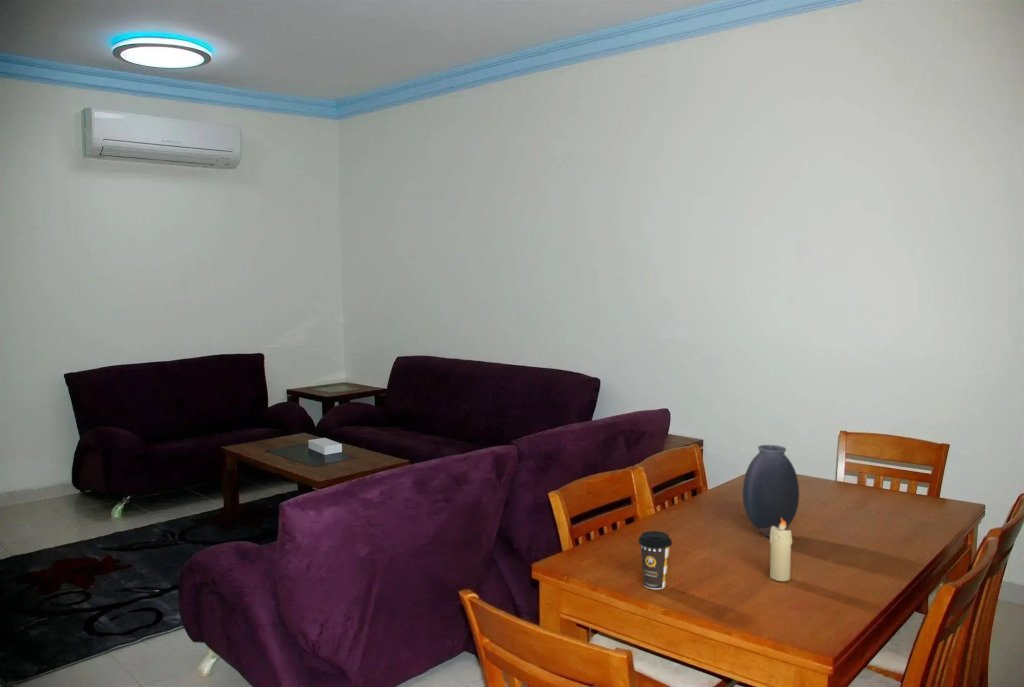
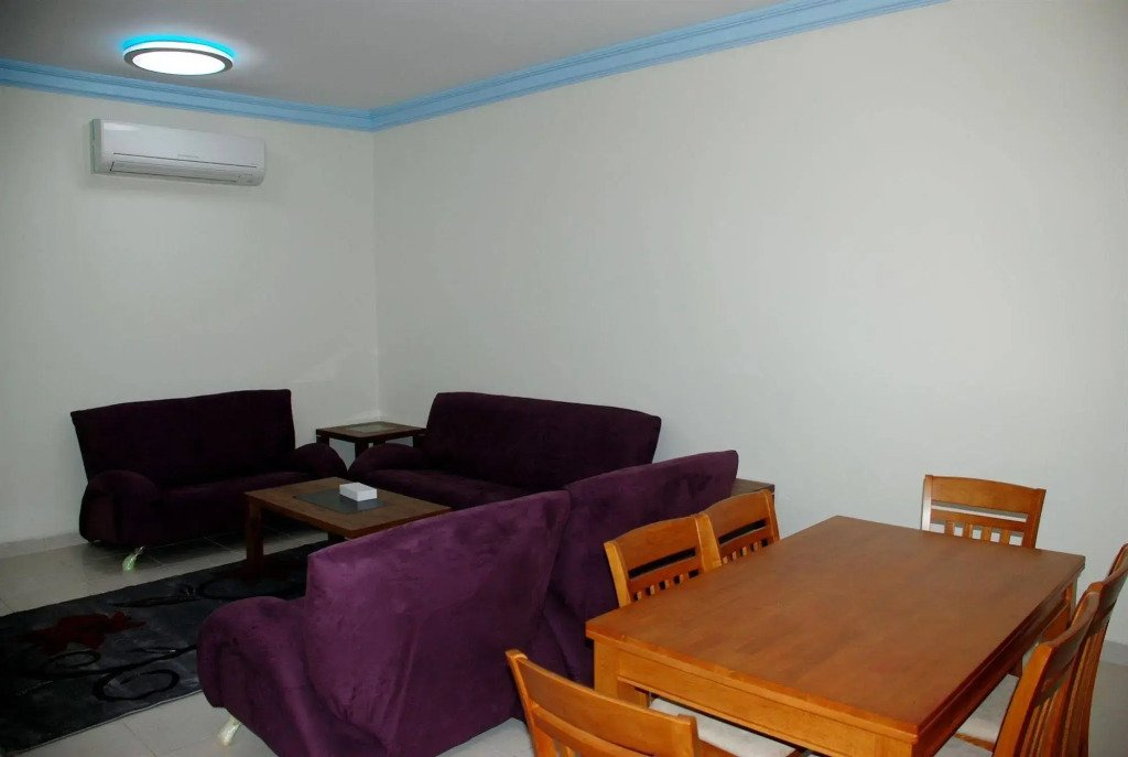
- coffee cup (654, 560)
- vase (770, 491)
- candle (780, 547)
